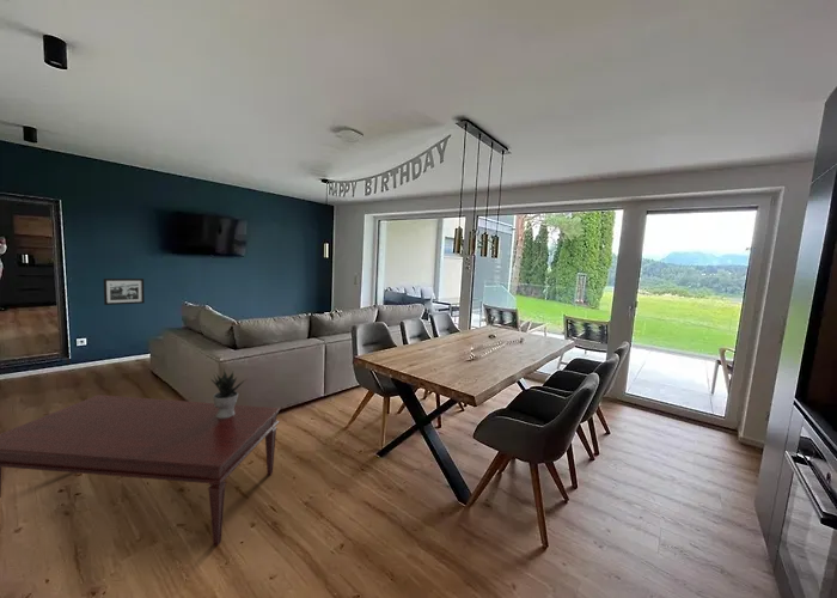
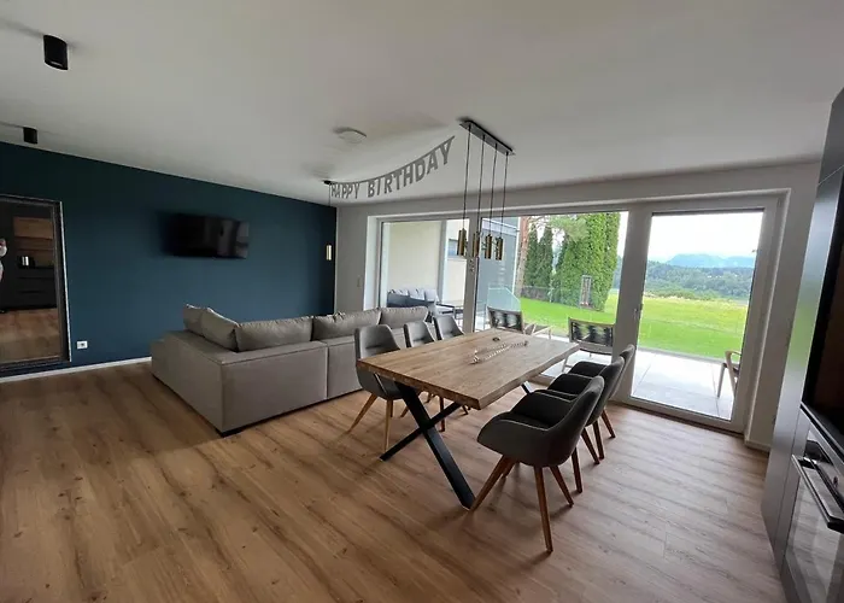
- coffee table (148, 460)
- potted plant (224, 391)
- picture frame (124, 291)
